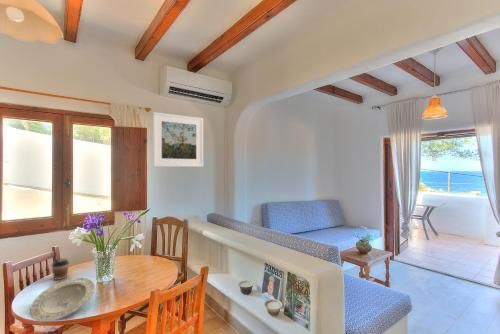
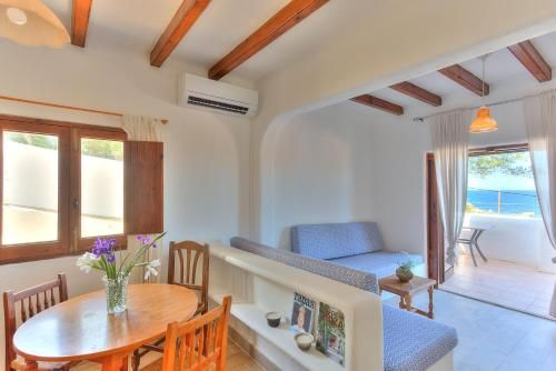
- coffee cup (60, 268)
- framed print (179, 140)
- plate (64, 297)
